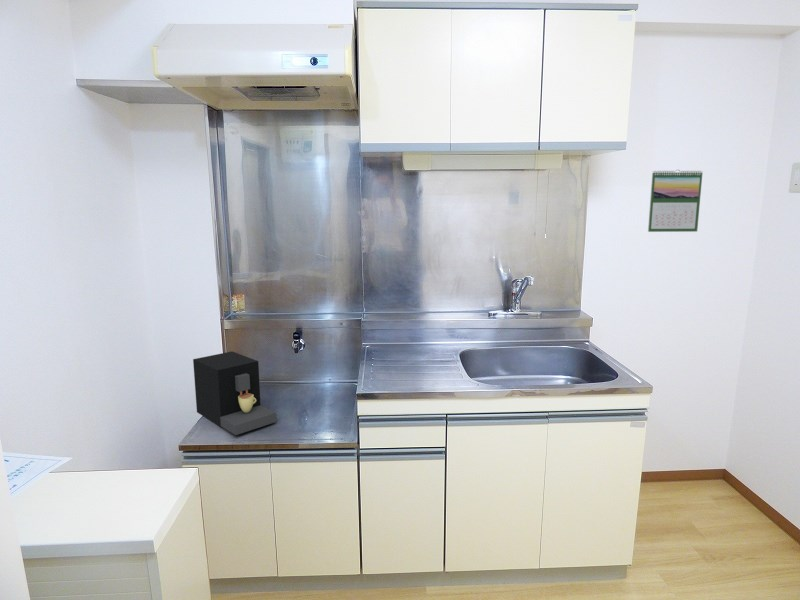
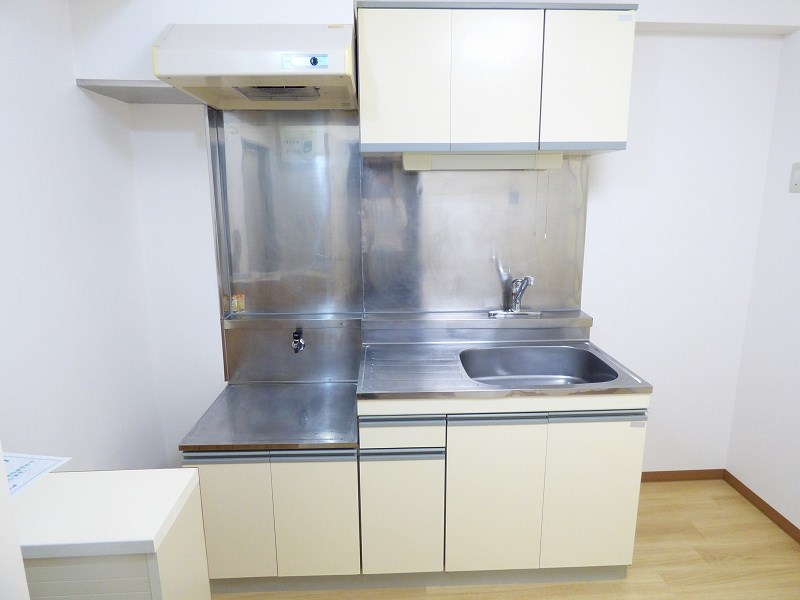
- coffee maker (233, 390)
- calendar (675, 200)
